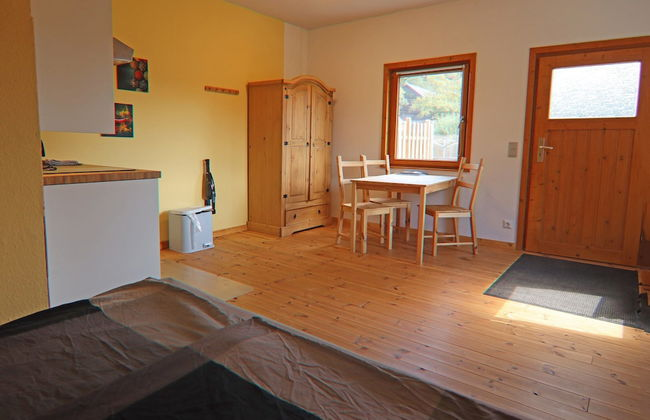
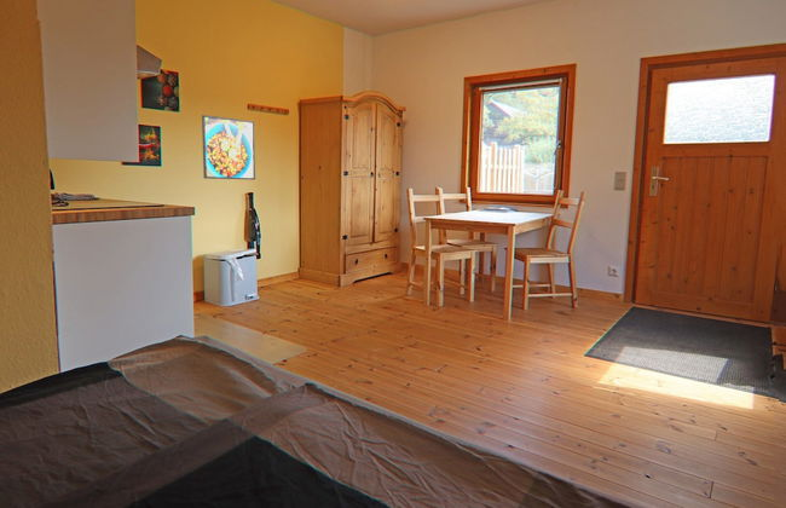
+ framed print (230, 149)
